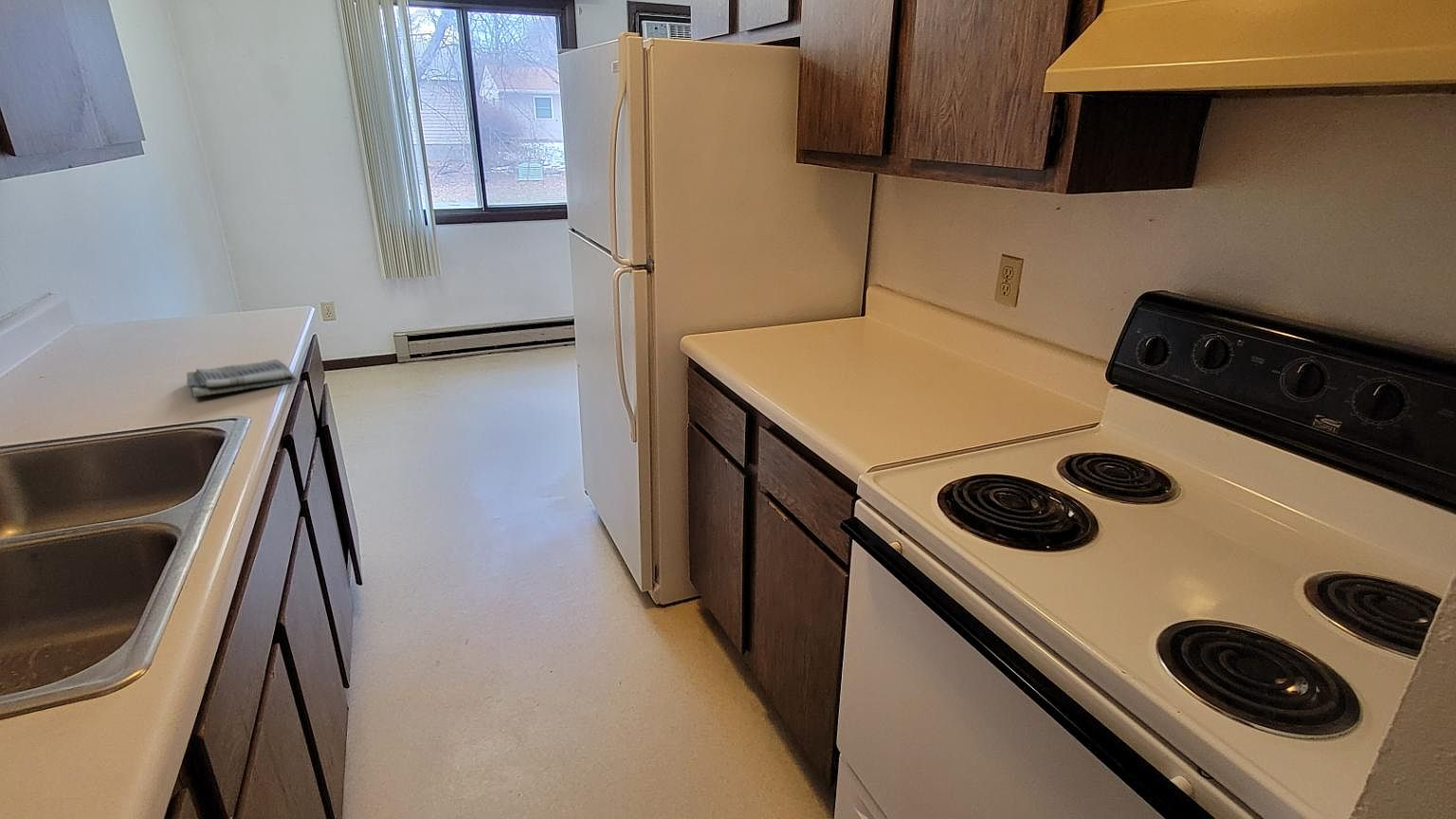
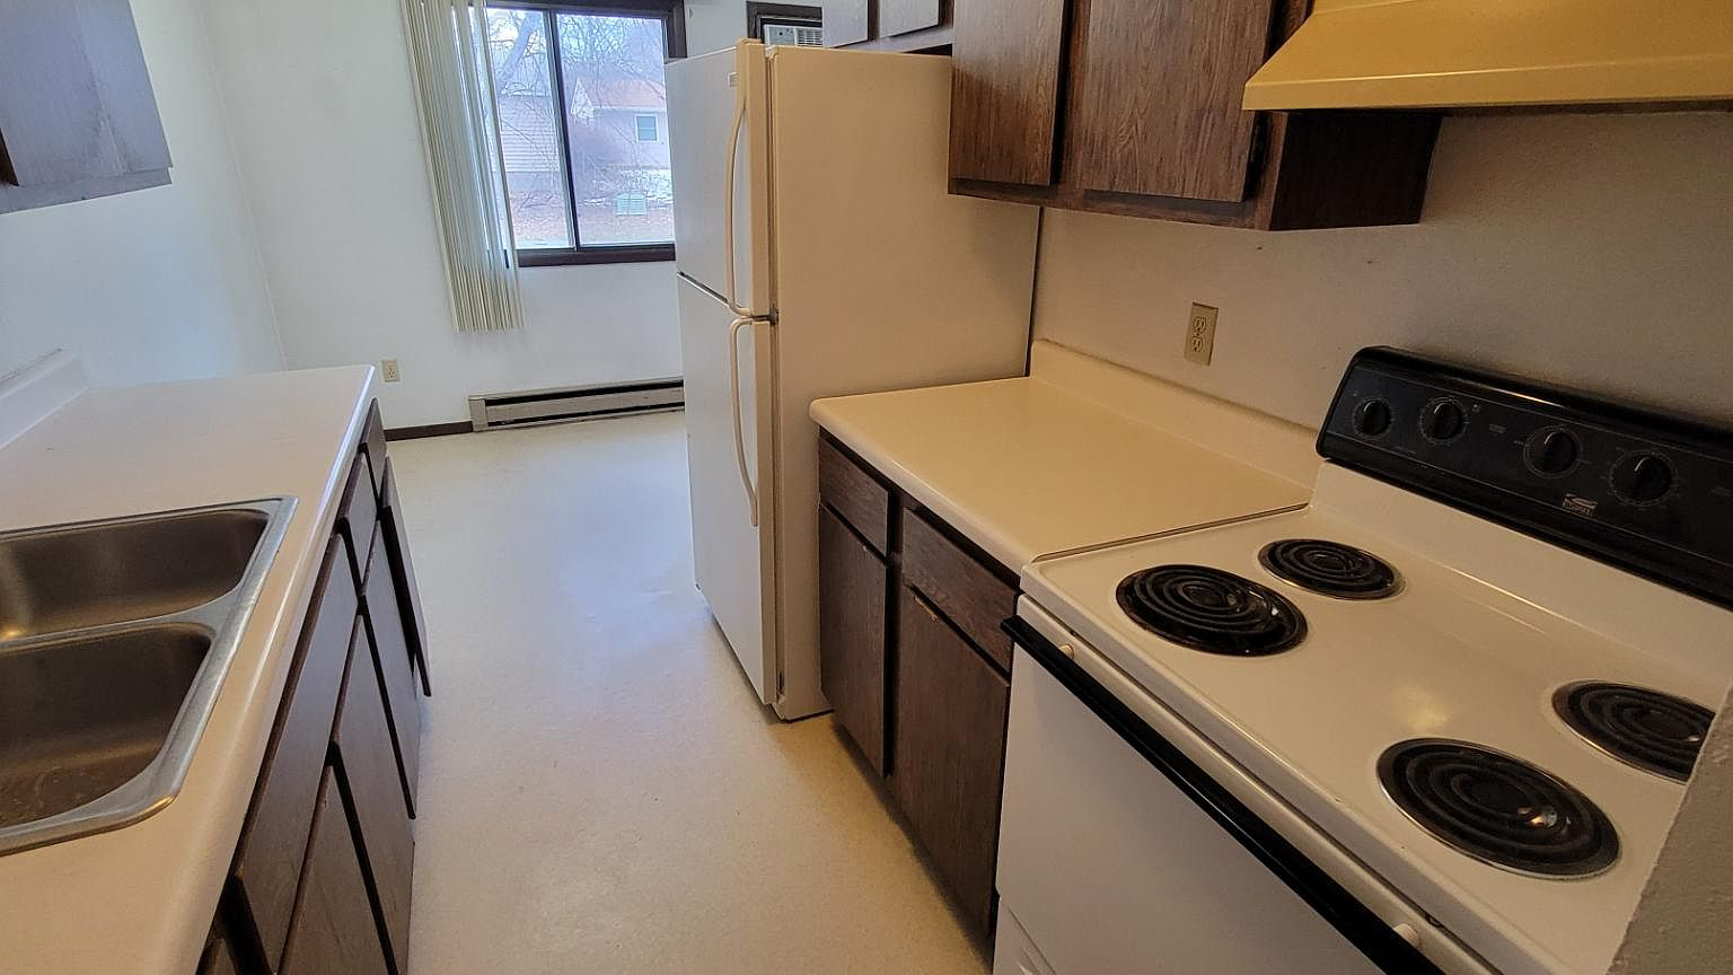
- dish towel (238, 374)
